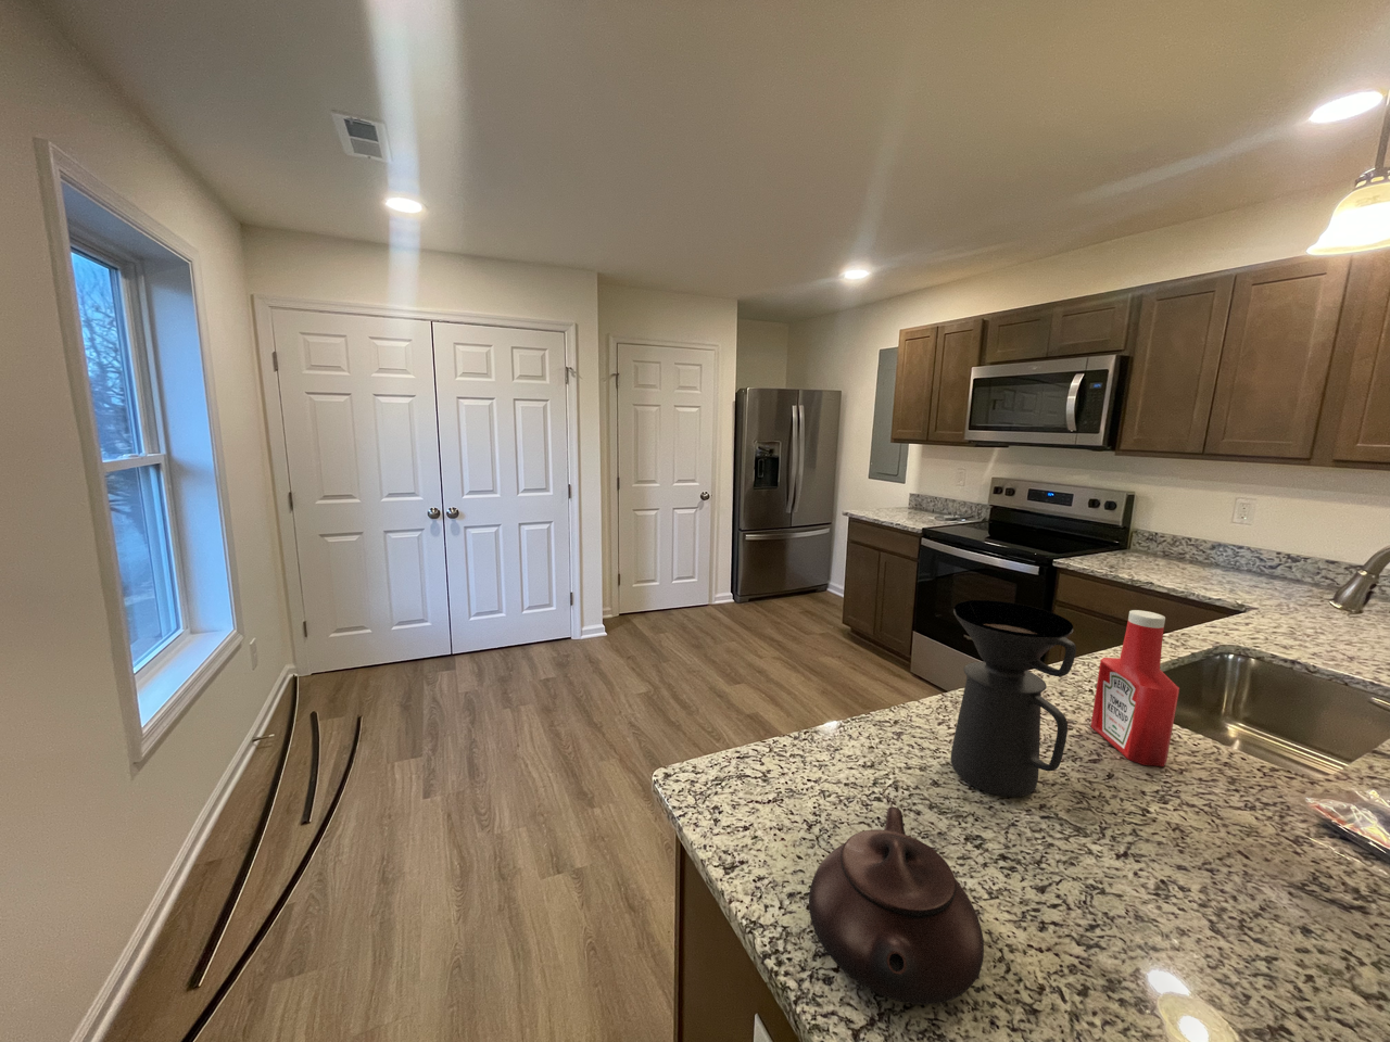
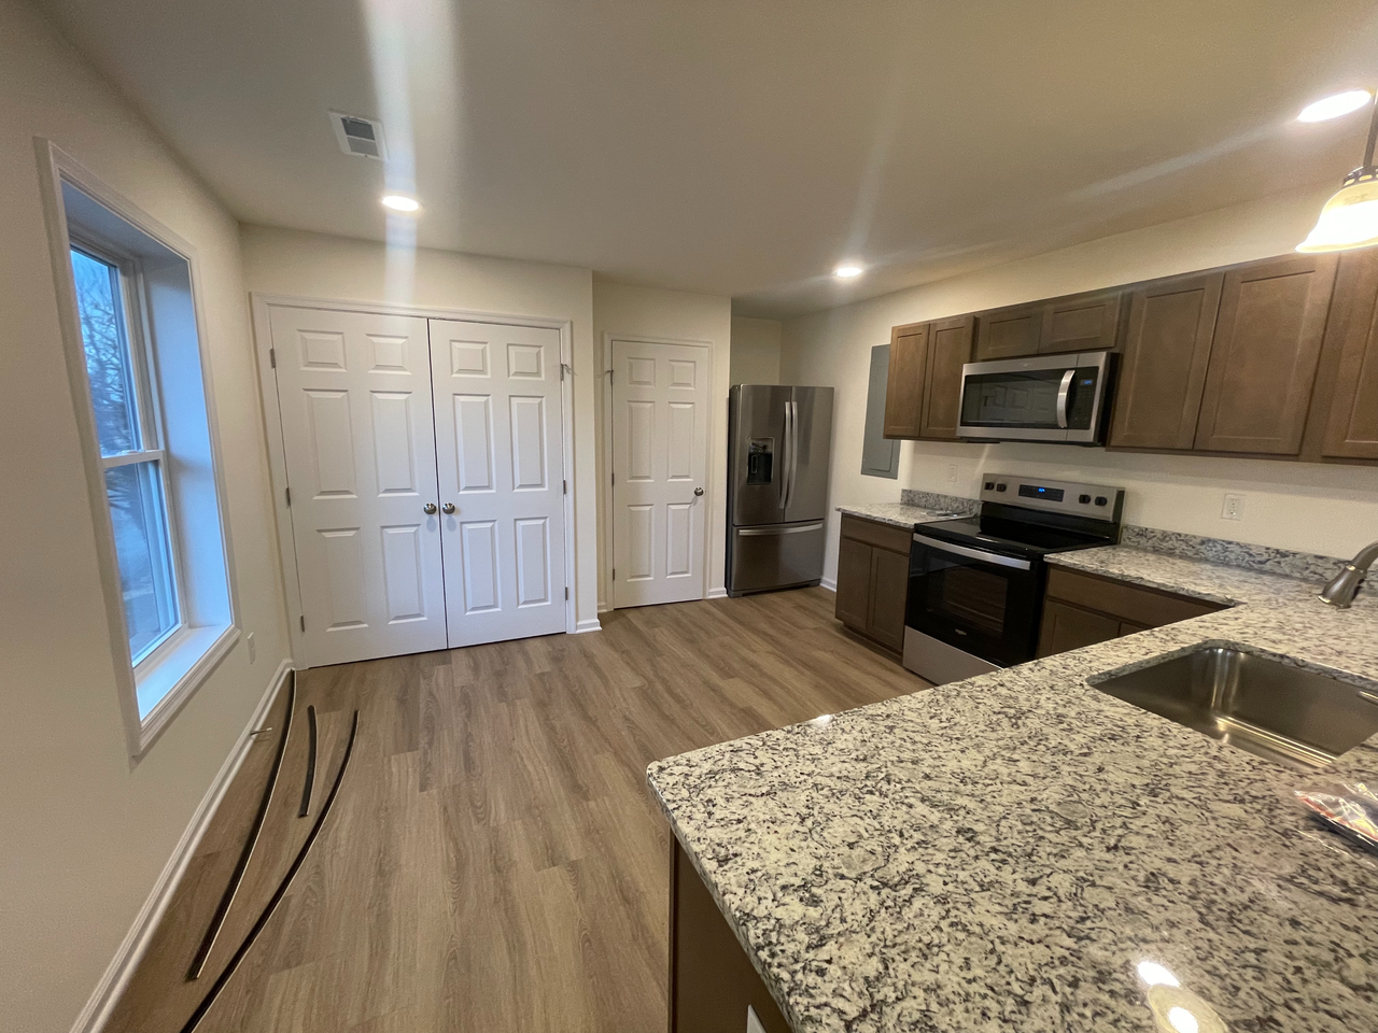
- teapot (897, 892)
- soap bottle (1136, 680)
- coffee maker (1001, 697)
